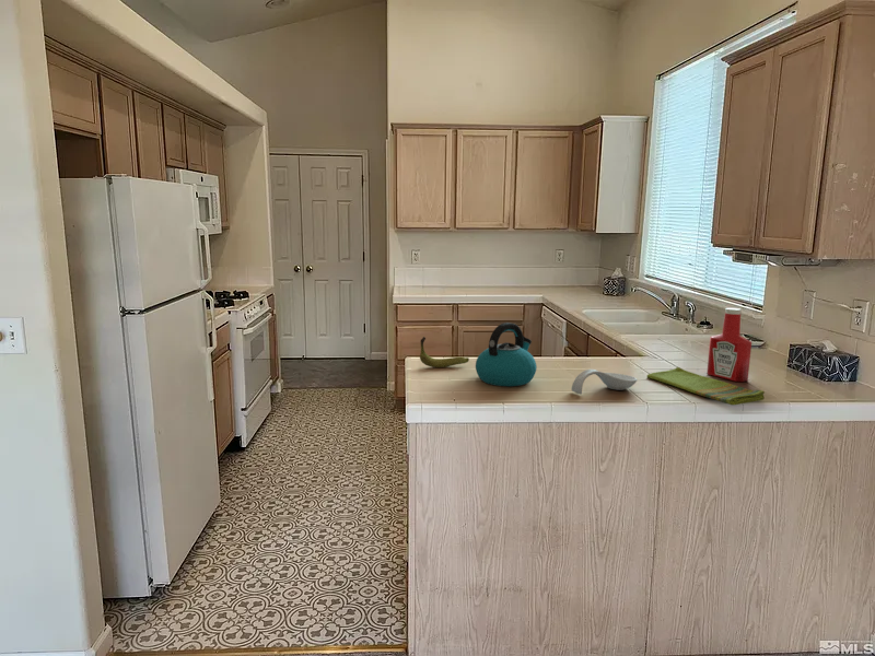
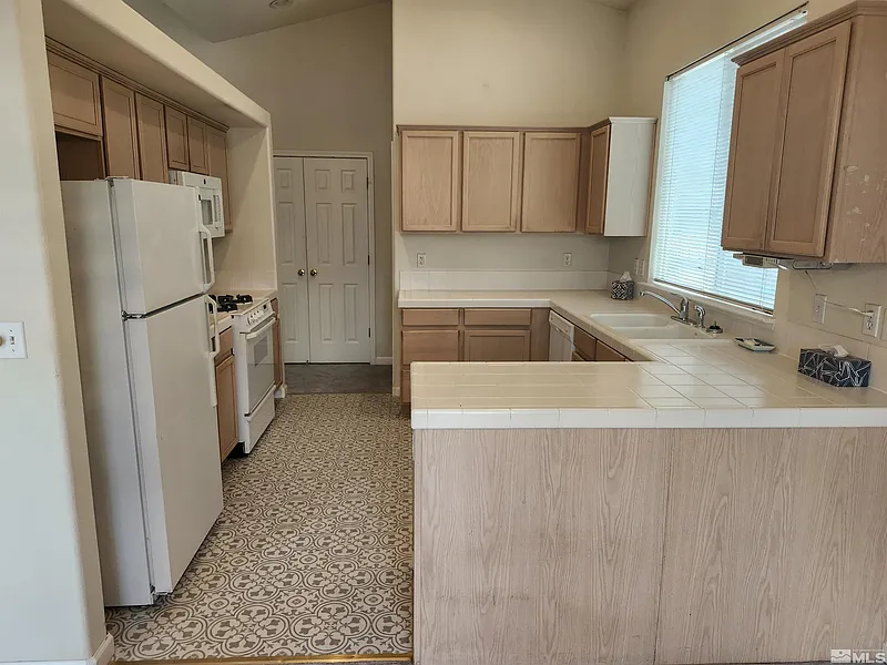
- banana (444, 359)
- dish towel (701, 384)
- spoon rest (605, 378)
- kettle (509, 351)
- soap bottle (730, 342)
